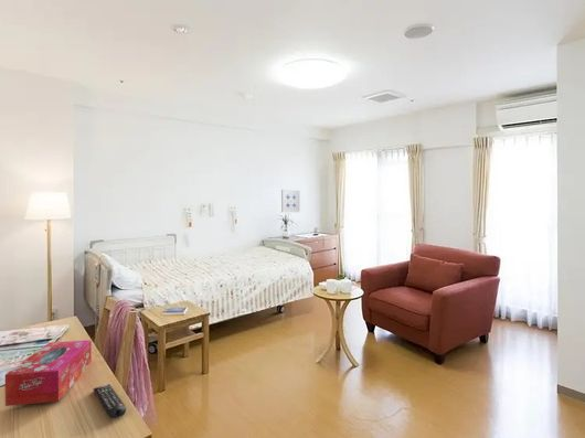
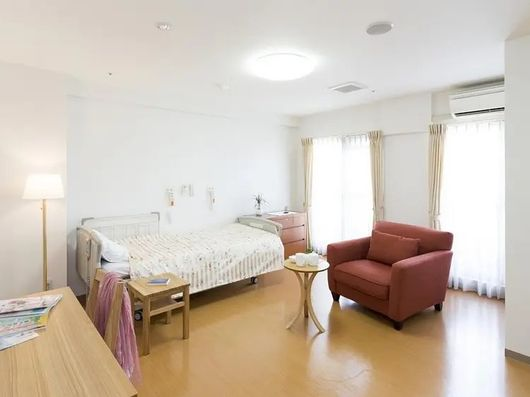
- wall art (290, 201)
- tissue box (53, 368)
- remote control (108, 399)
